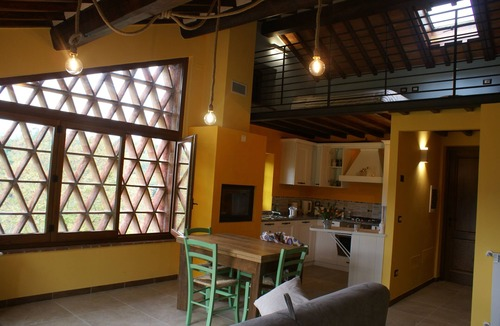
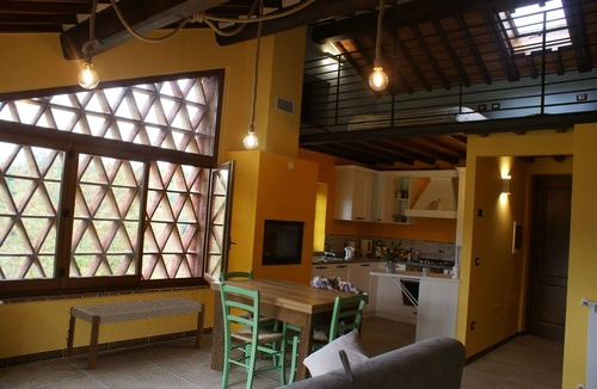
+ bench (139, 319)
